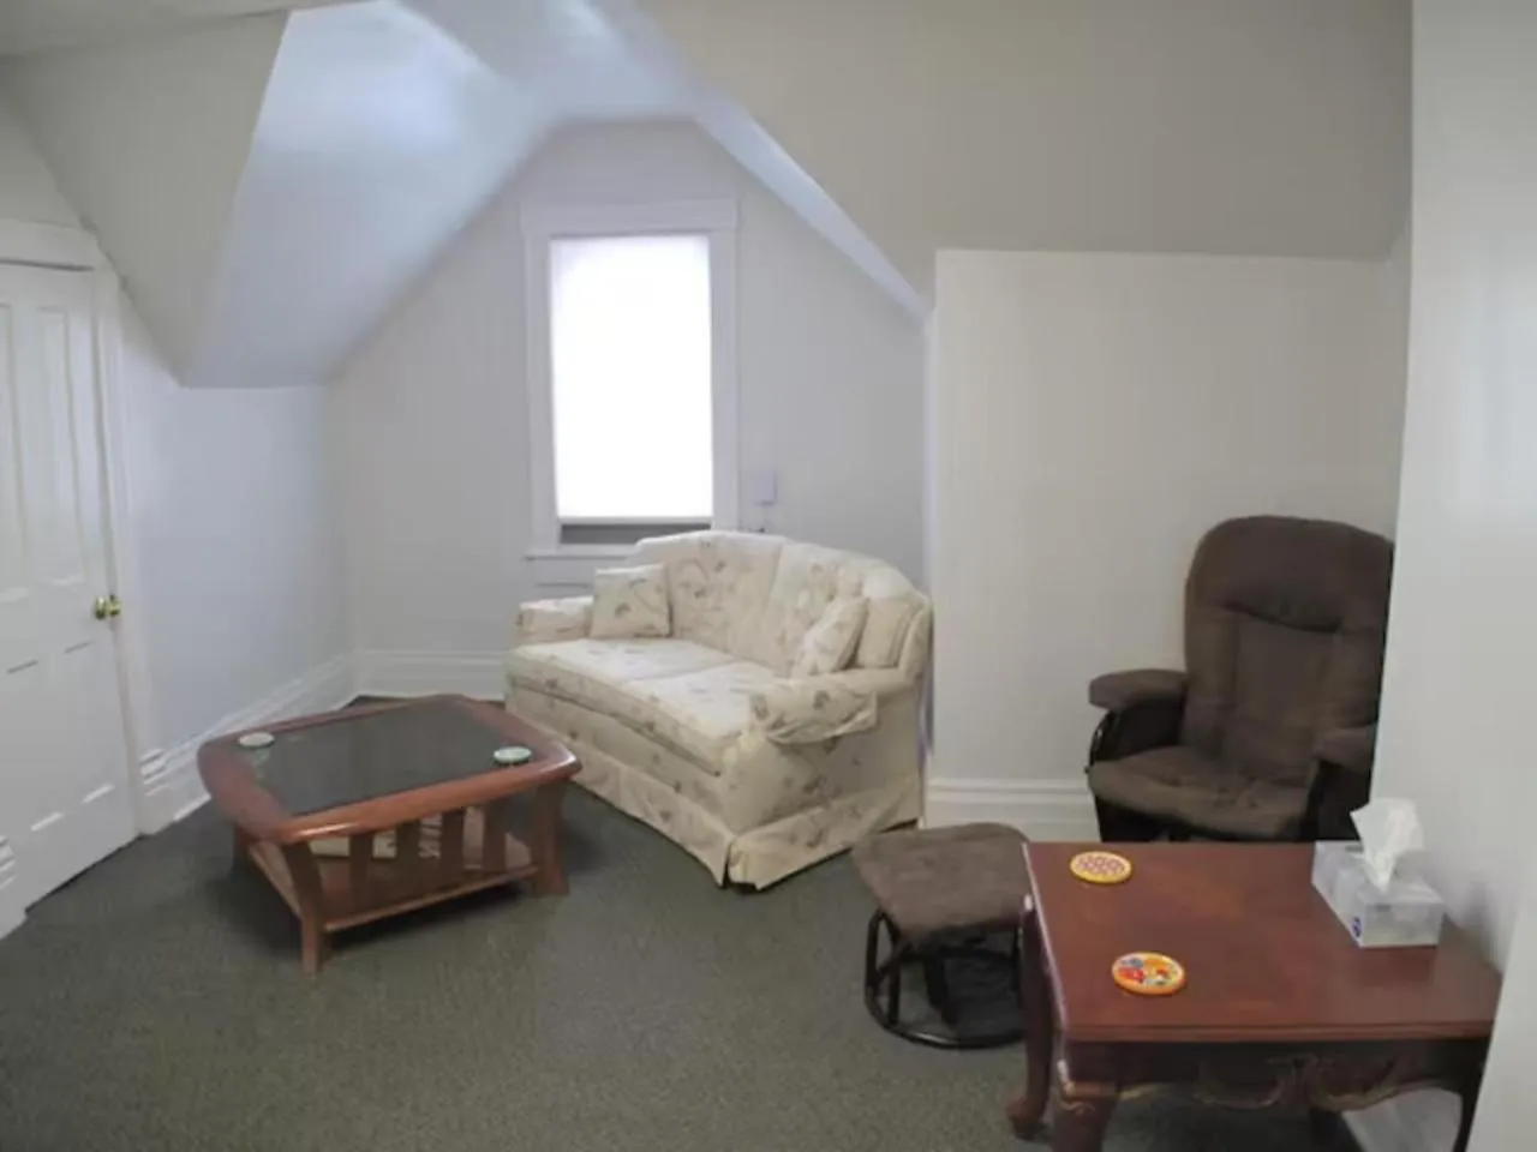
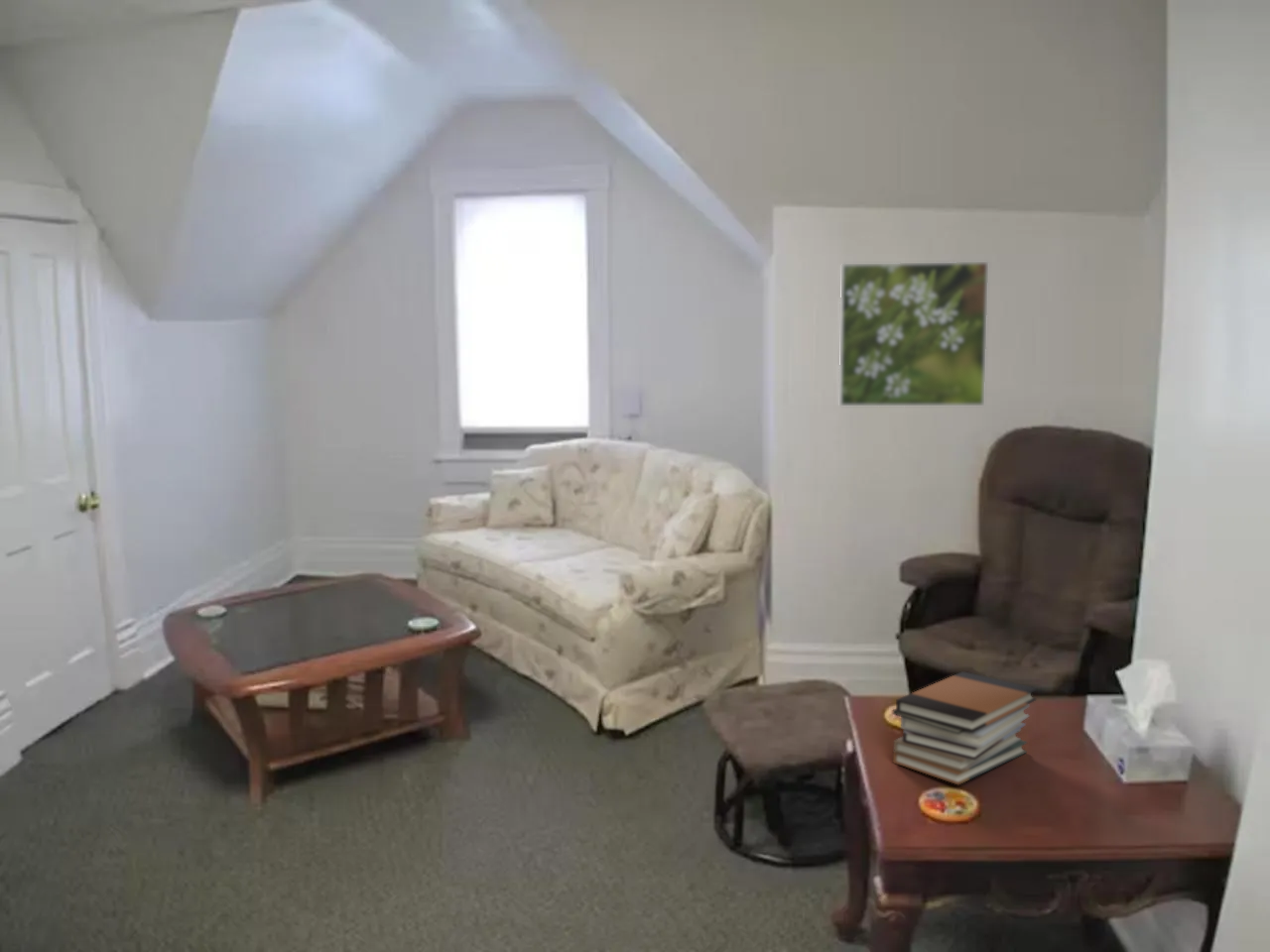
+ book stack (964, 725)
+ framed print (912, 334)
